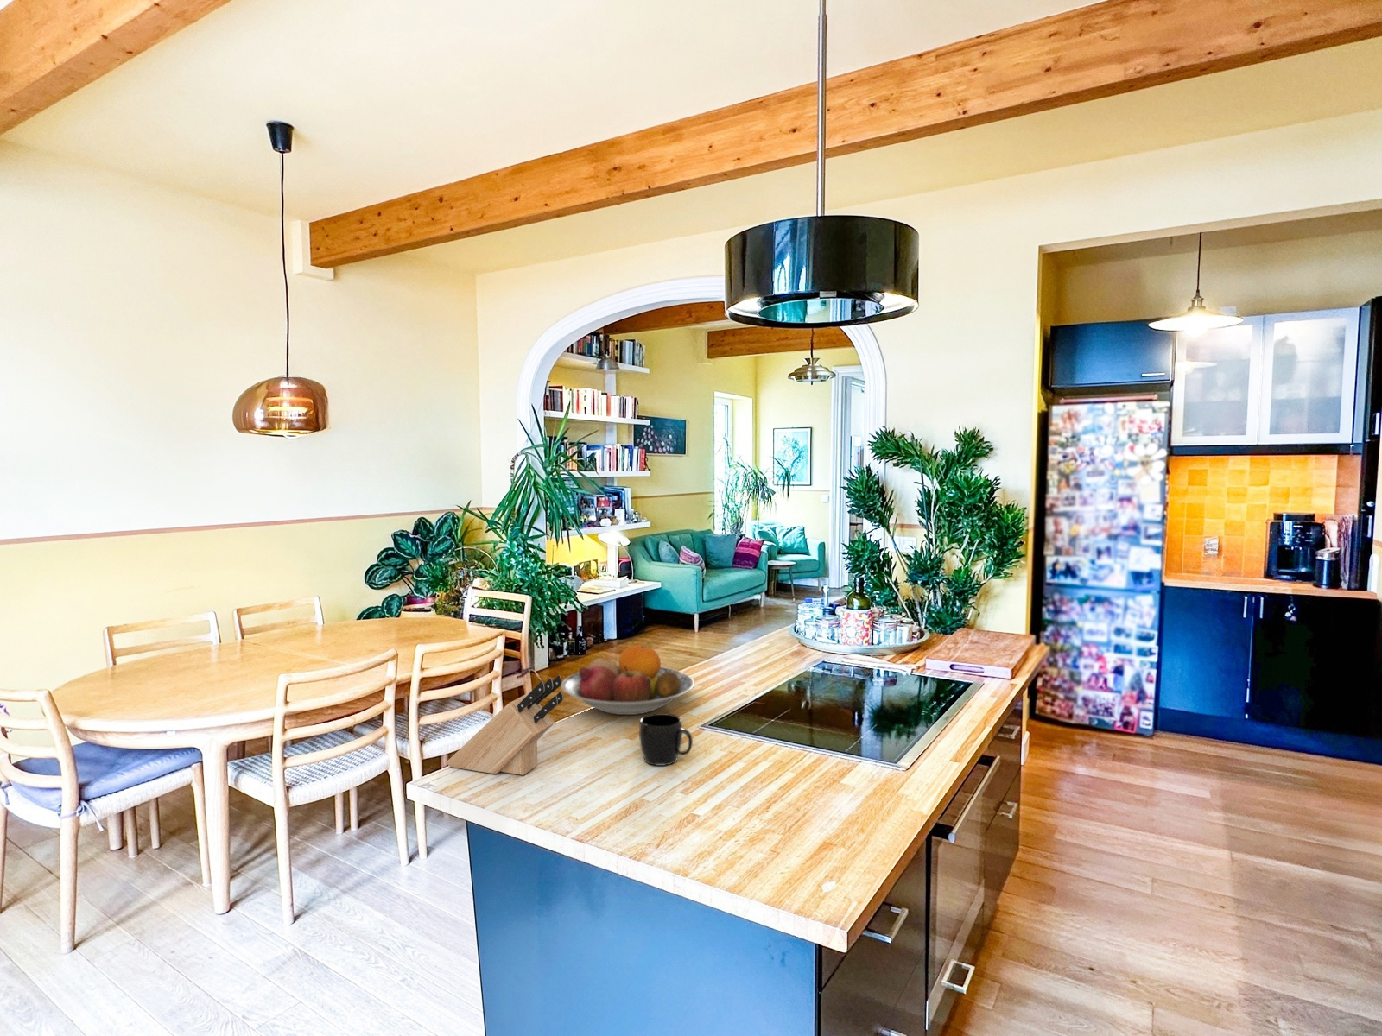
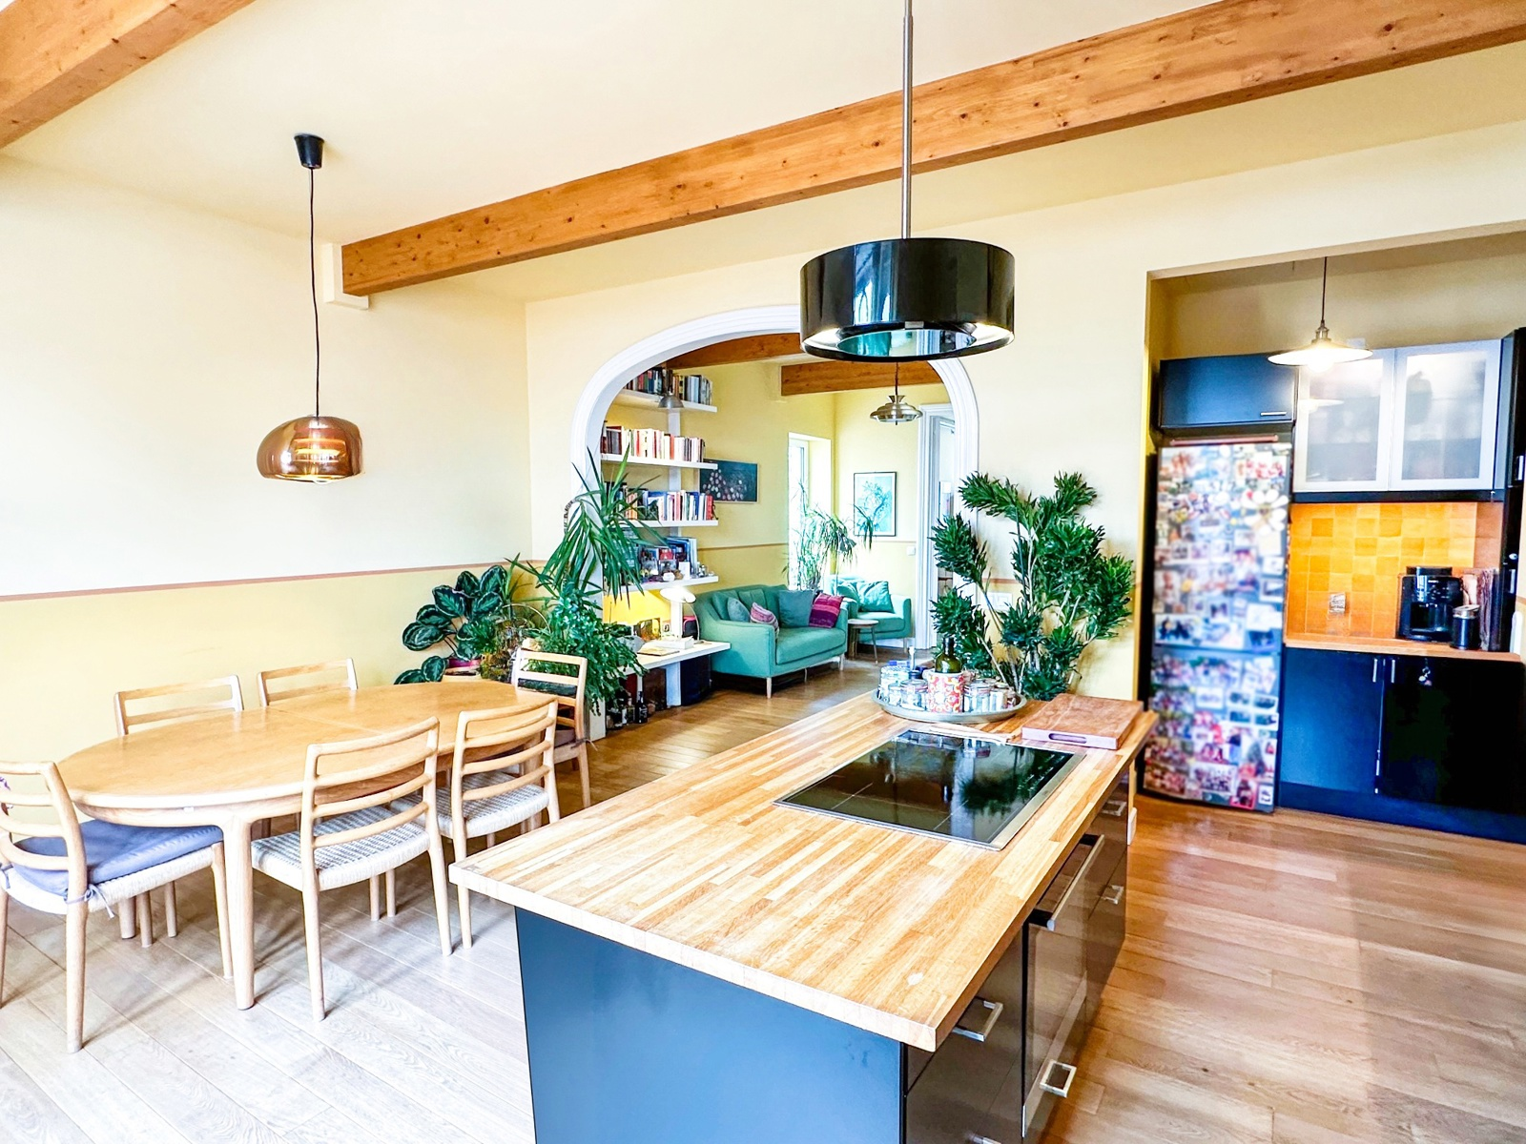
- knife block (508, 720)
- mug (665, 741)
- fruit bowl (628, 677)
